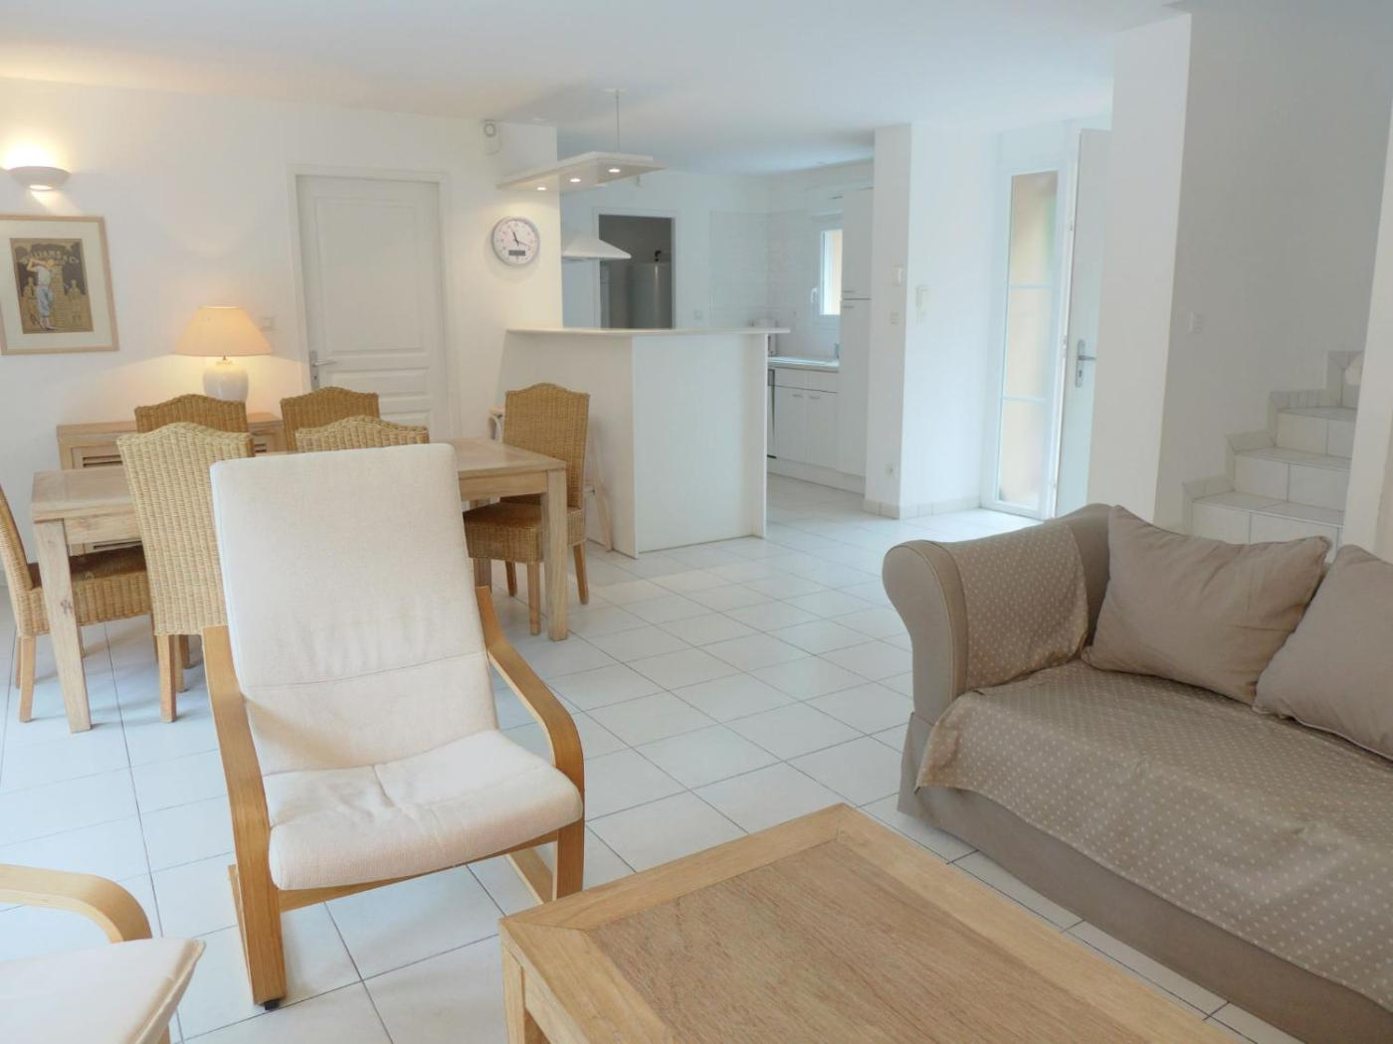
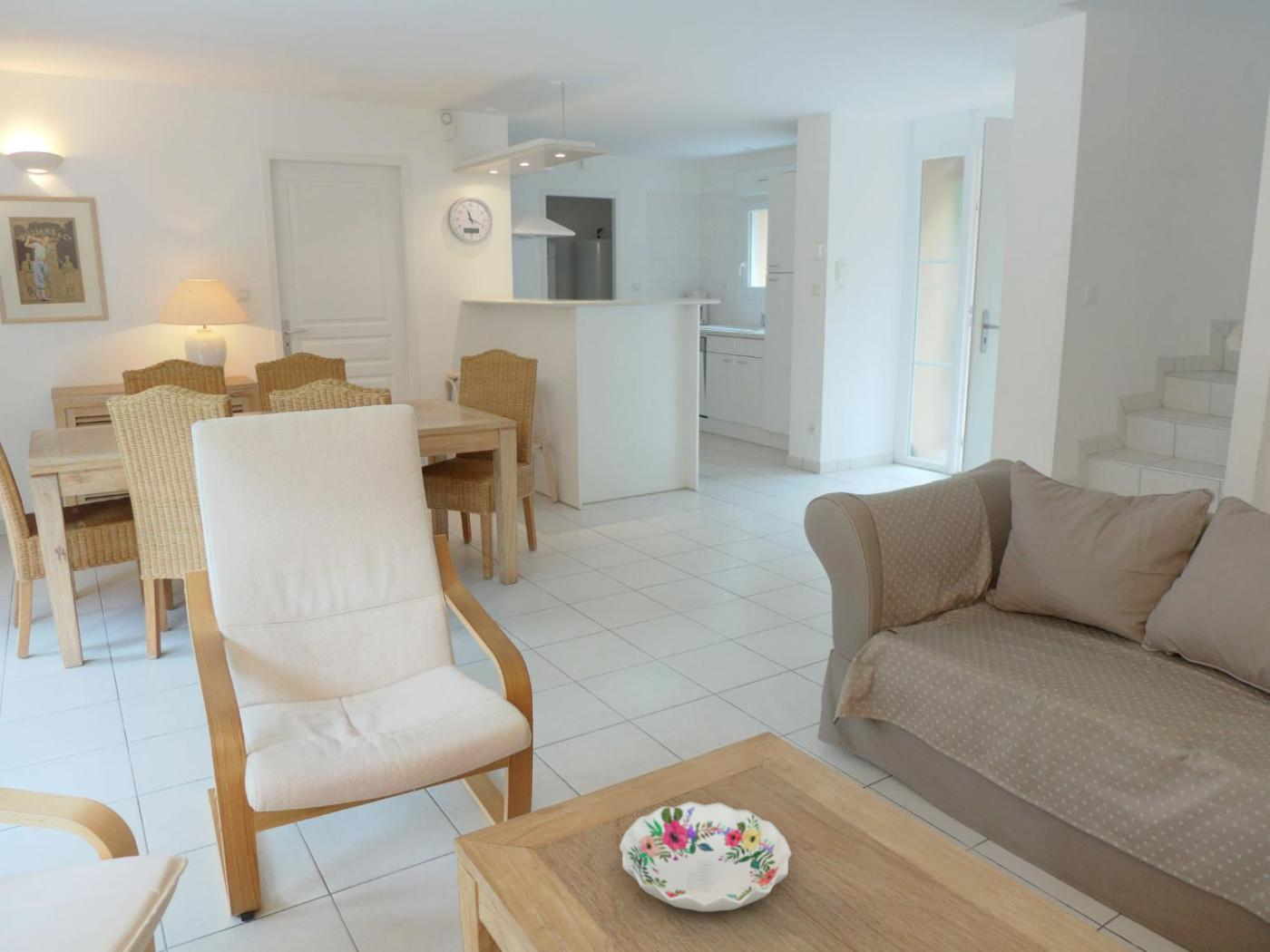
+ decorative bowl (704, 862)
